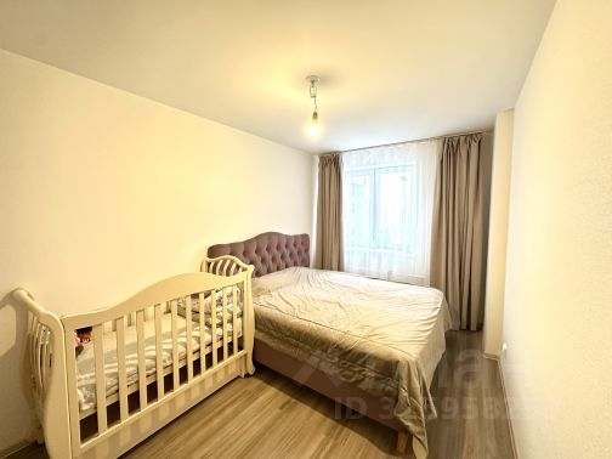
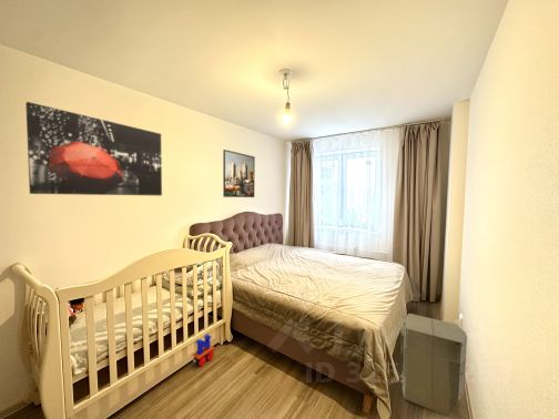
+ air purifier (430, 360)
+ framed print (240, 175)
+ toy train (203, 349)
+ wall art (106, 157)
